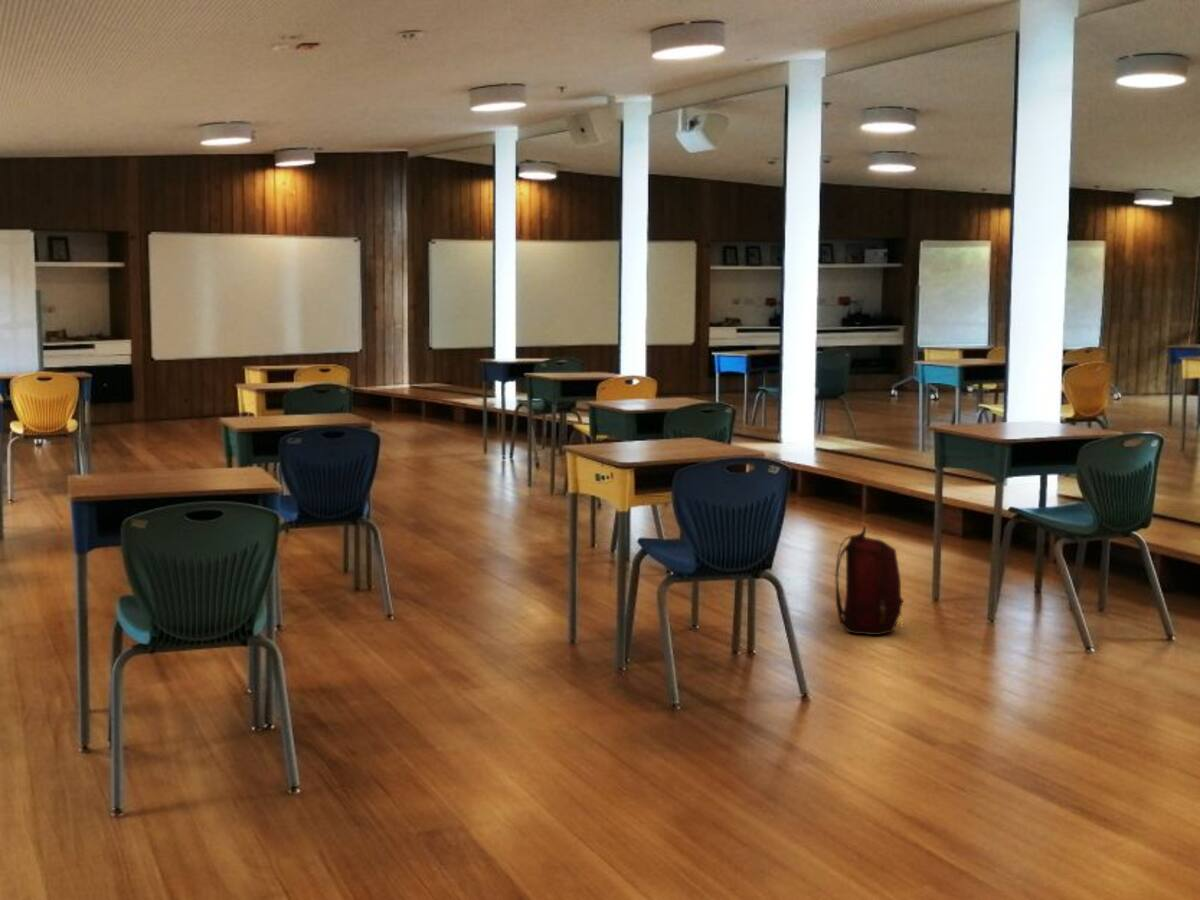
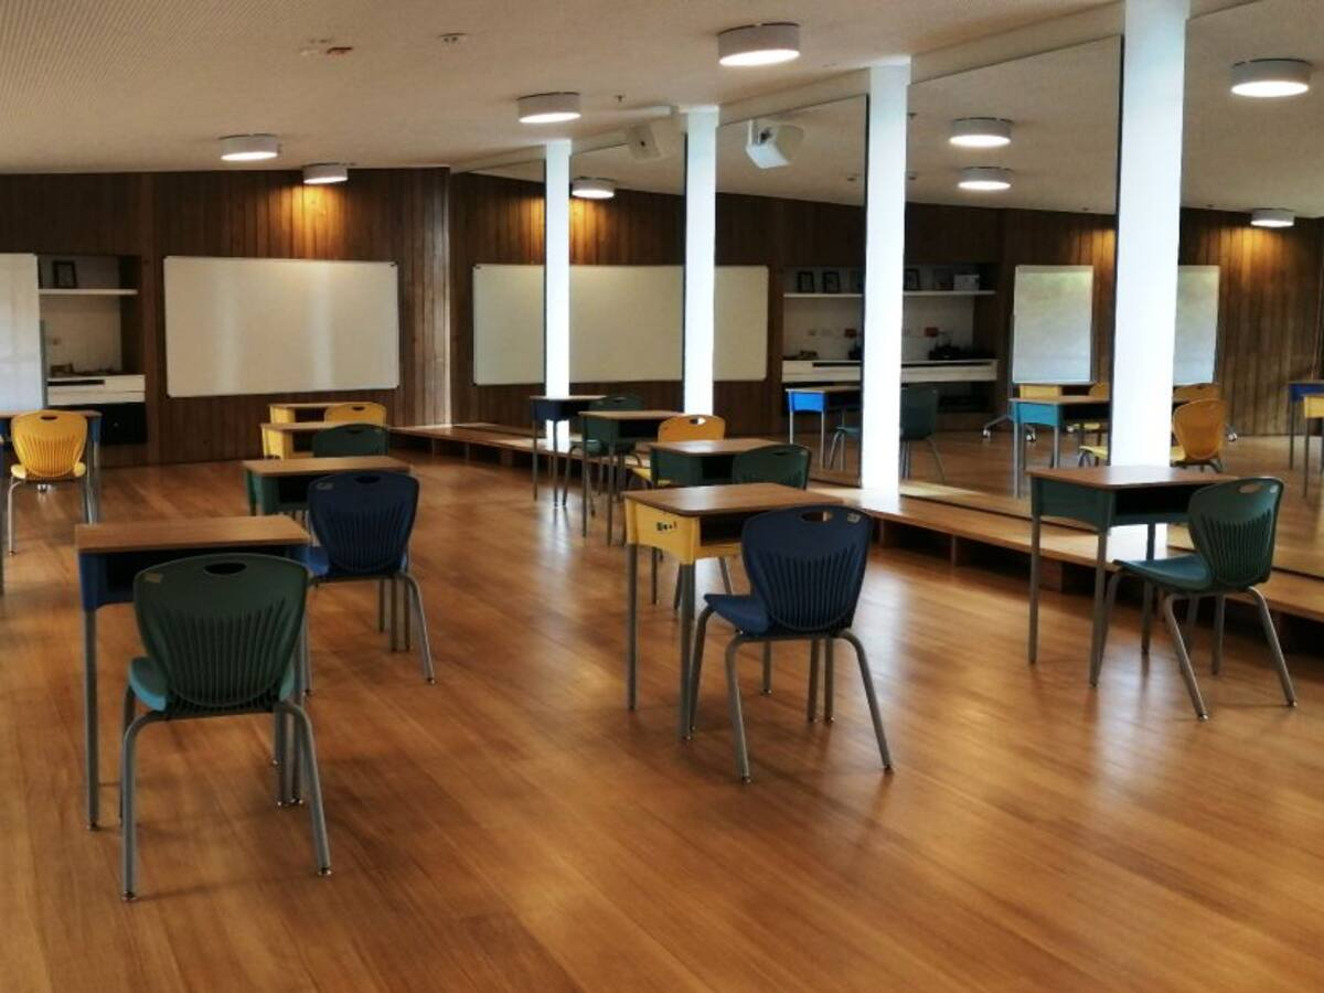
- backpack (869, 577)
